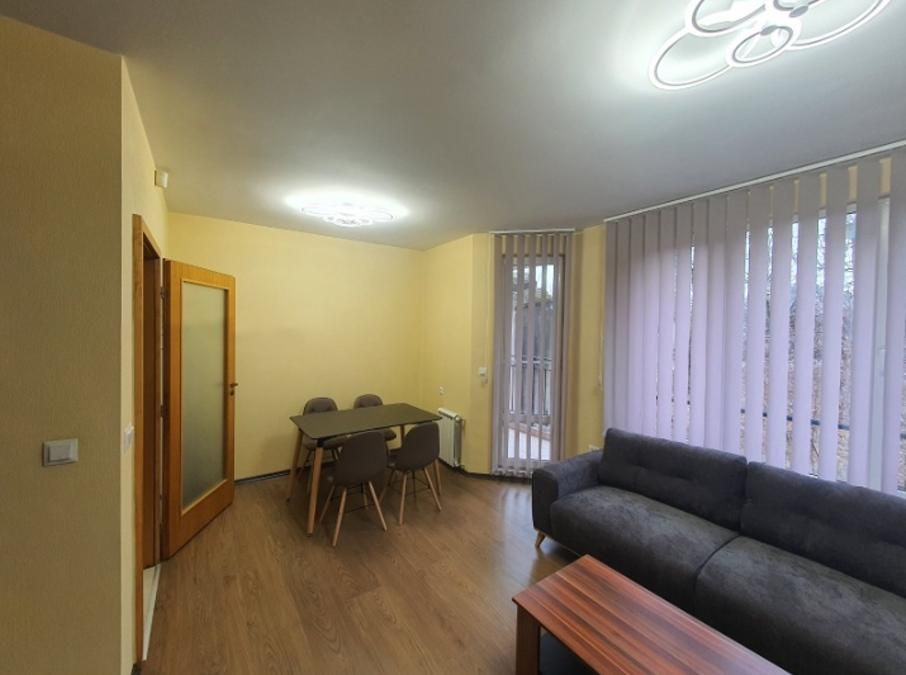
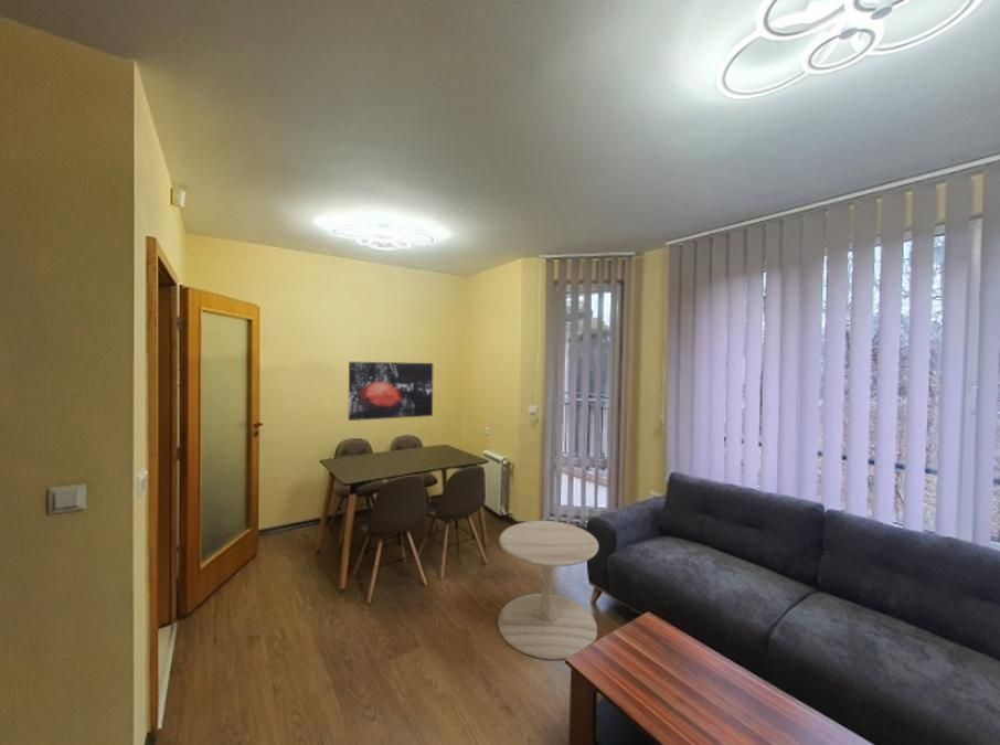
+ side table (547, 582)
+ wall art (392, 390)
